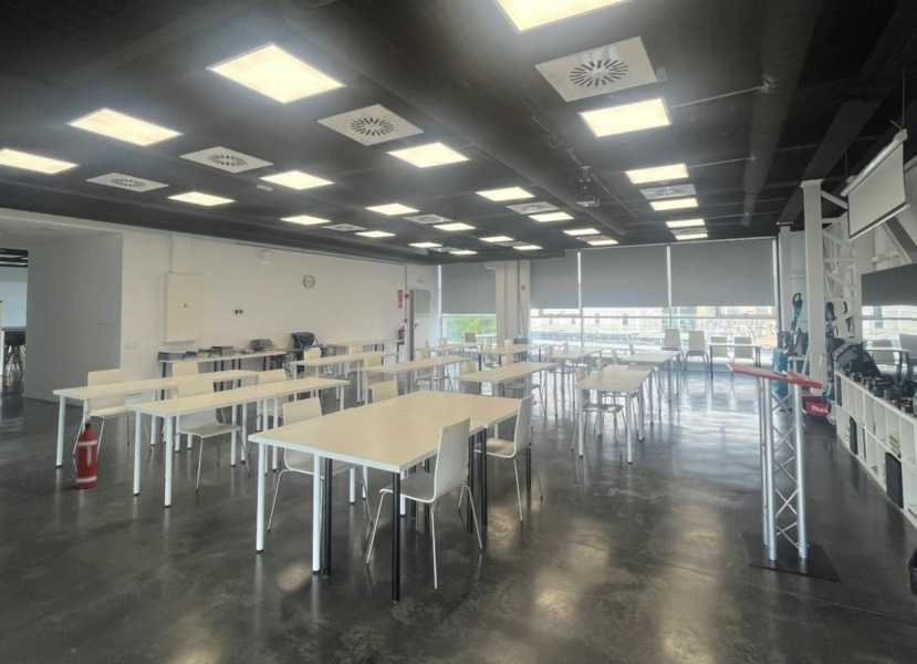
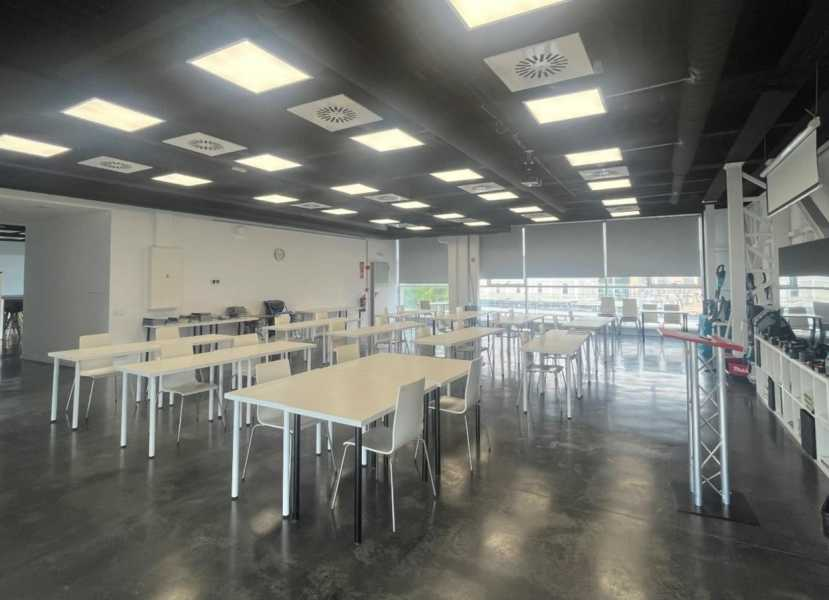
- fire extinguisher (87, 449)
